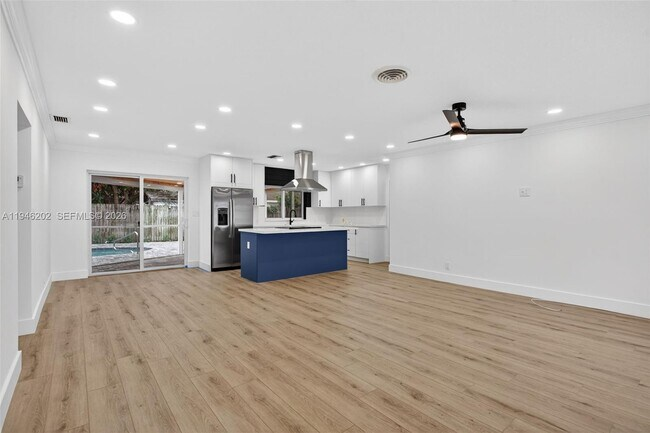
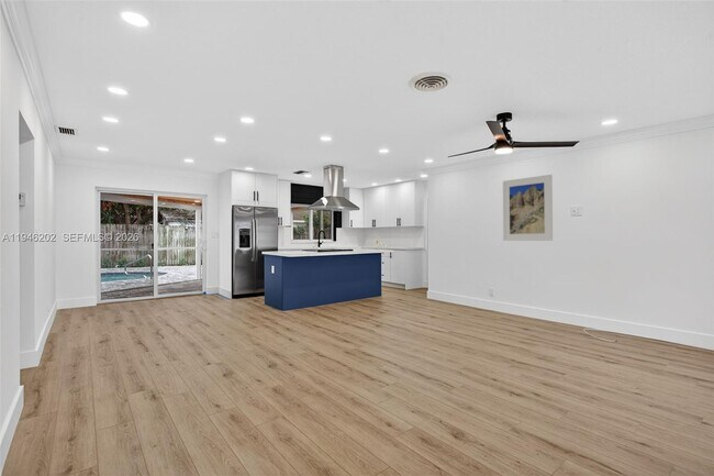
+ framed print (526, 209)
